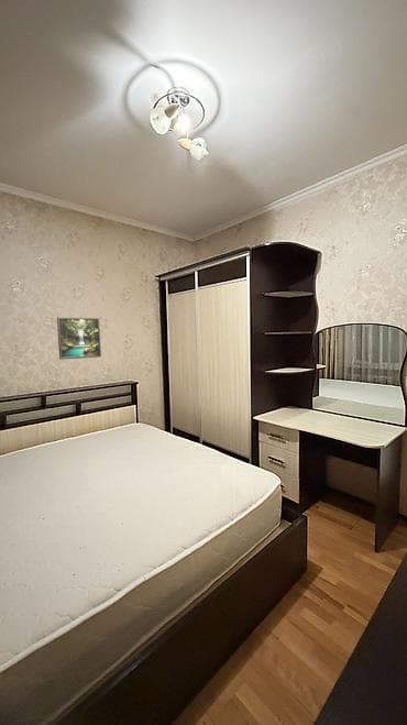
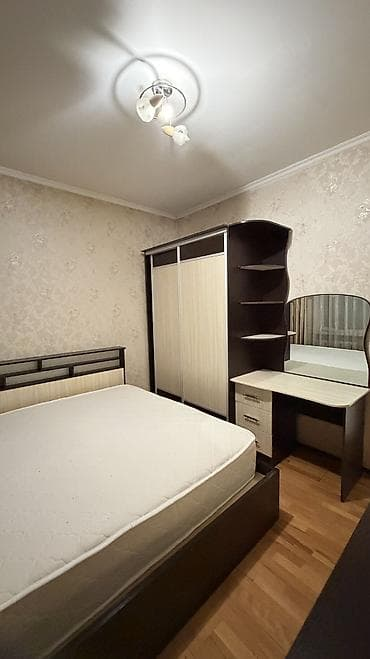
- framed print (79, 338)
